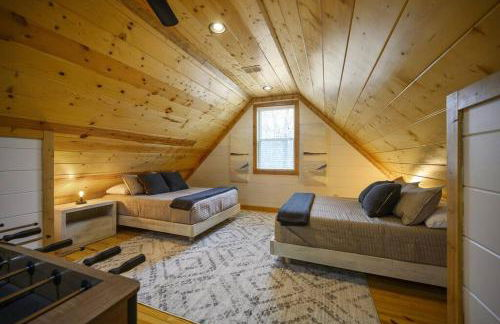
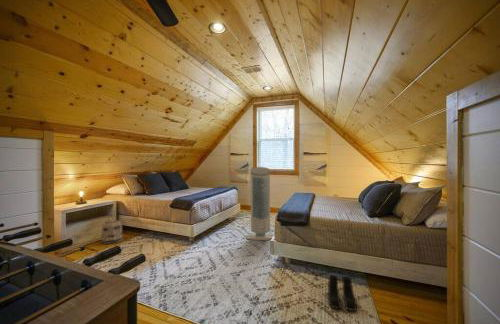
+ basket (112, 227)
+ boots (343, 290)
+ air purifier (260, 202)
